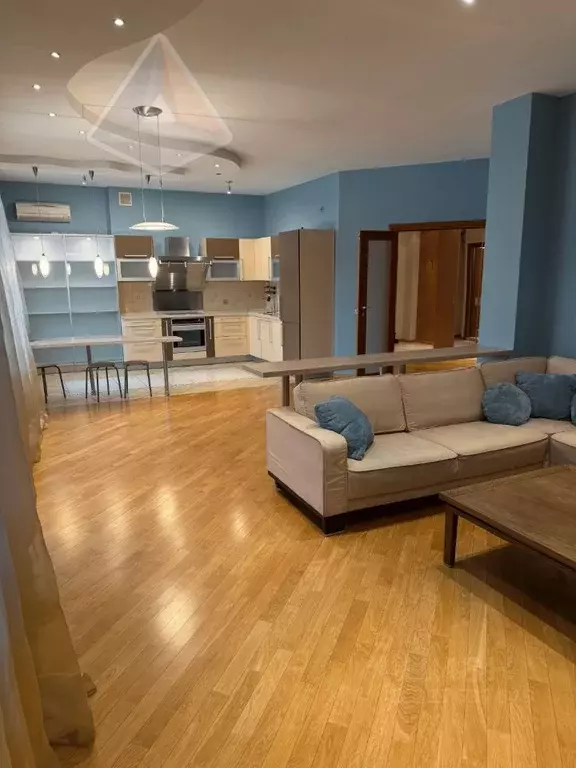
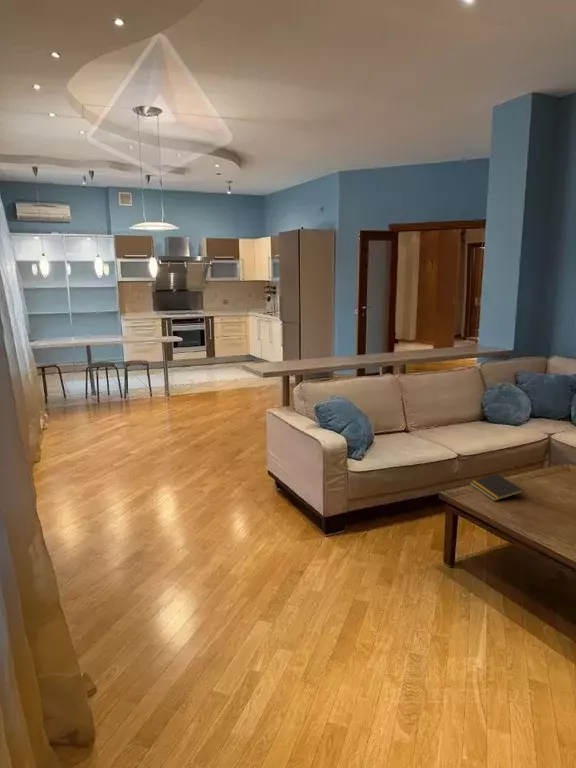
+ notepad (495, 486)
